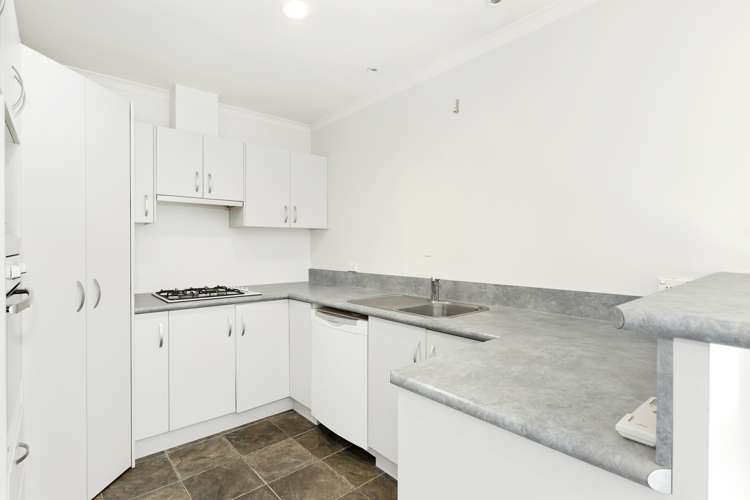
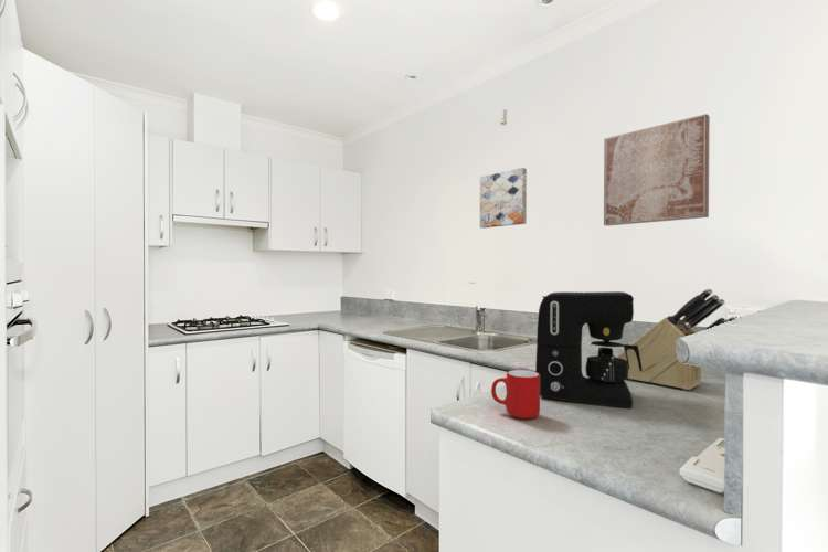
+ cup (514, 393)
+ coffee maker (591, 343)
+ wall art (501, 199)
+ wall art (651, 174)
+ knife block (666, 335)
